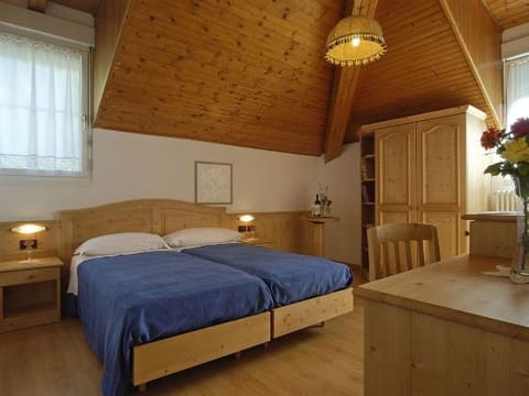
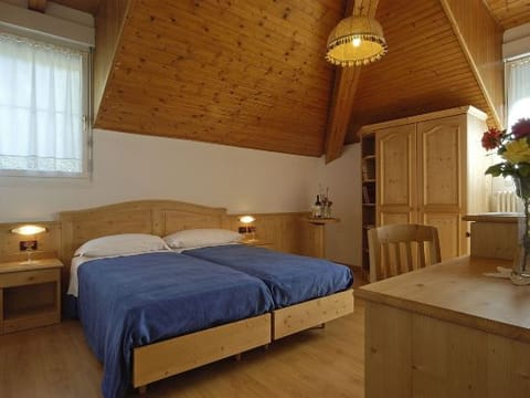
- wall art (213, 184)
